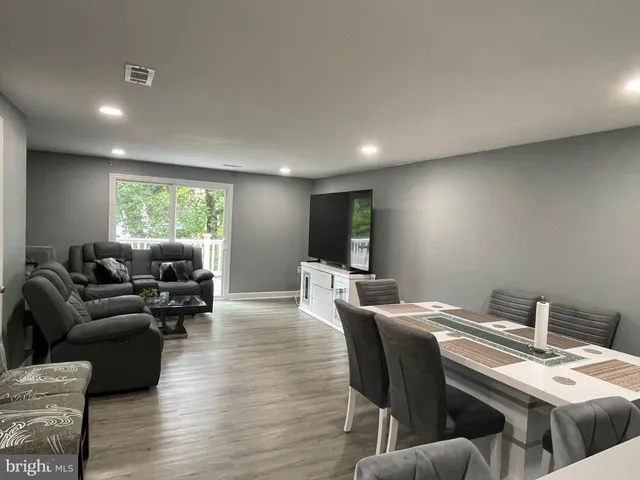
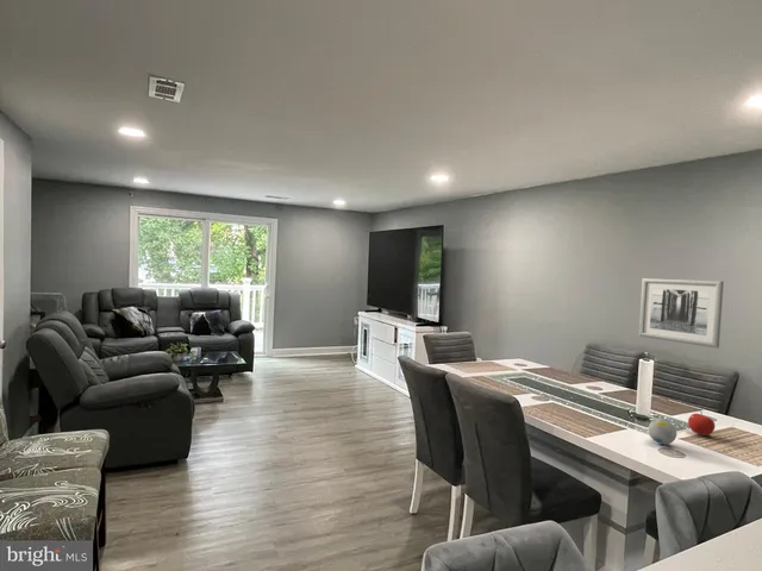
+ wall art (677, 310)
+ decorative ball (662, 431)
+ fruit (701, 422)
